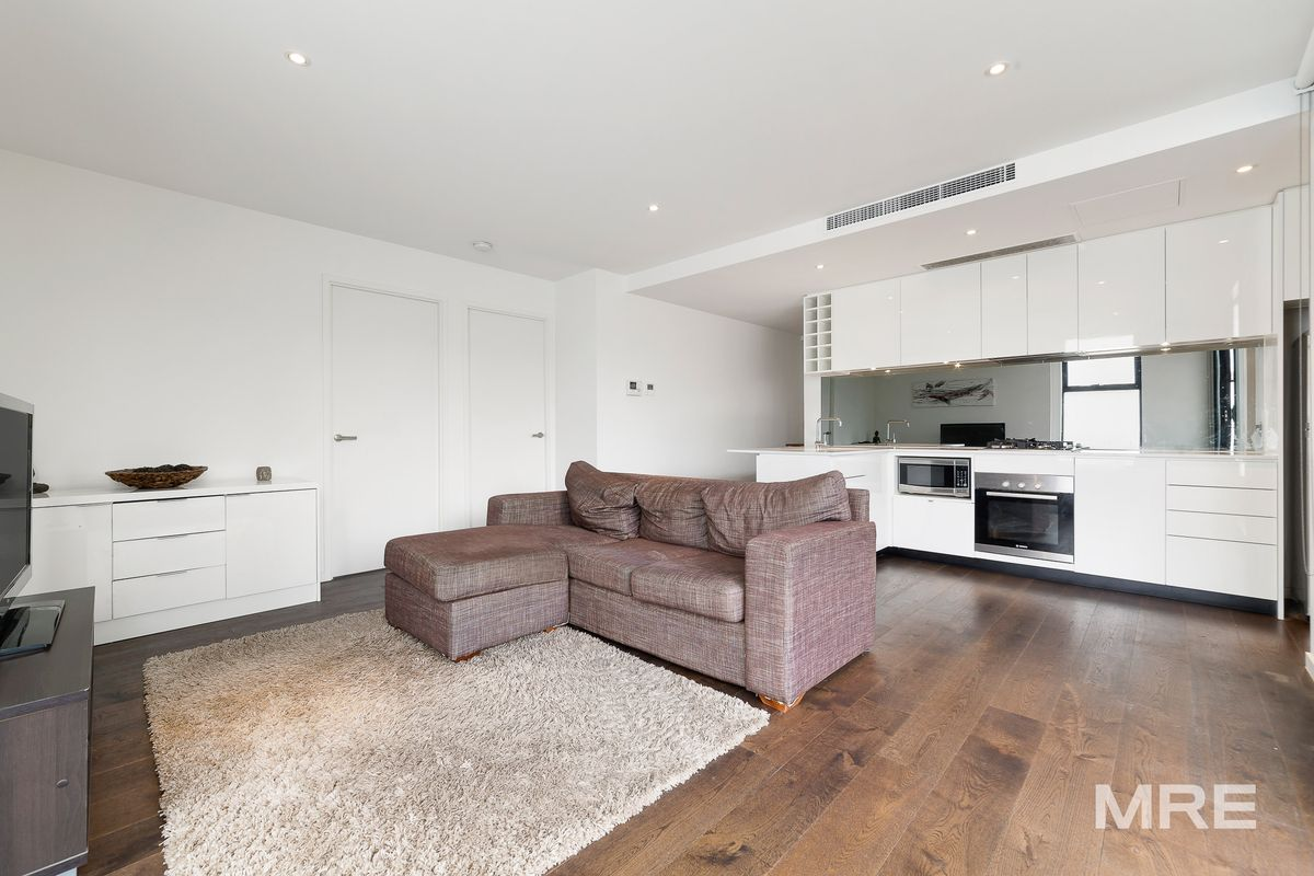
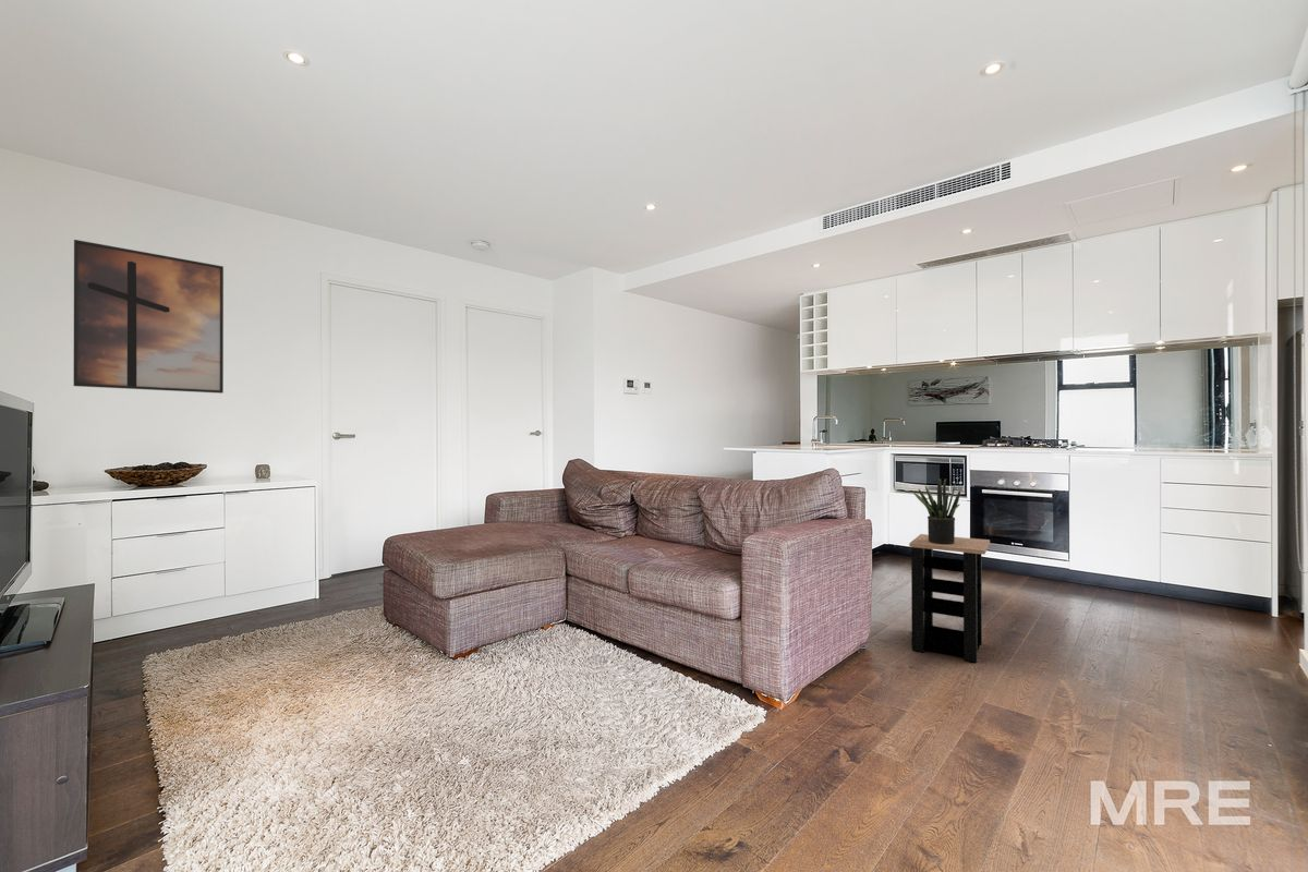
+ potted plant (936, 509)
+ side table (948, 593)
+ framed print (154, 322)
